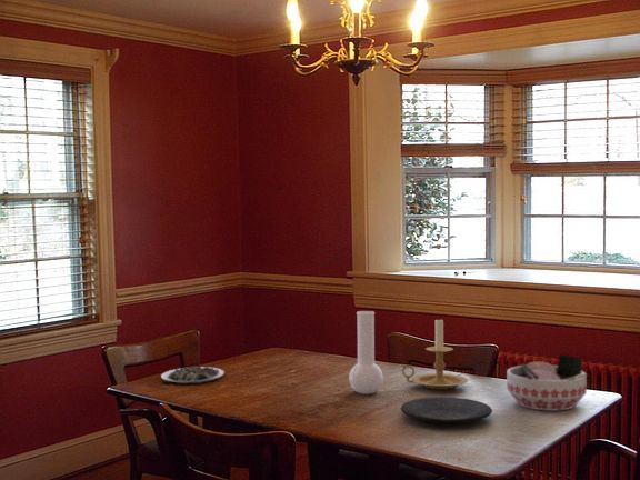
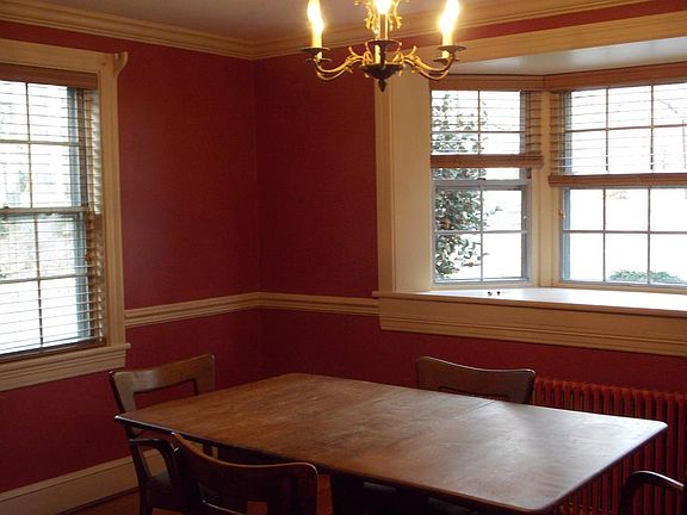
- vase (366, 352)
- bowl (546, 381)
- candle holder (439, 351)
- plate (192, 373)
- plate (446, 412)
